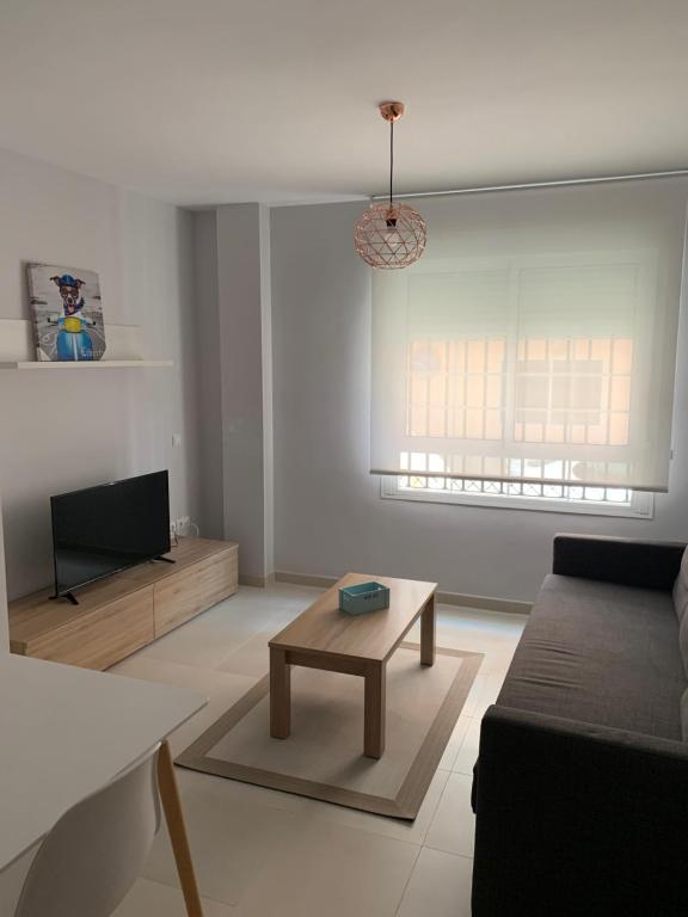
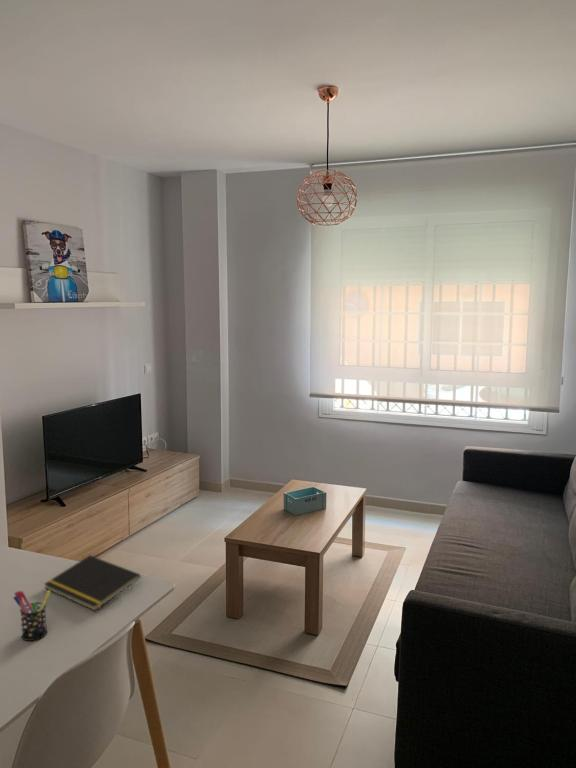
+ pen holder (32, 613)
+ notepad (92, 580)
